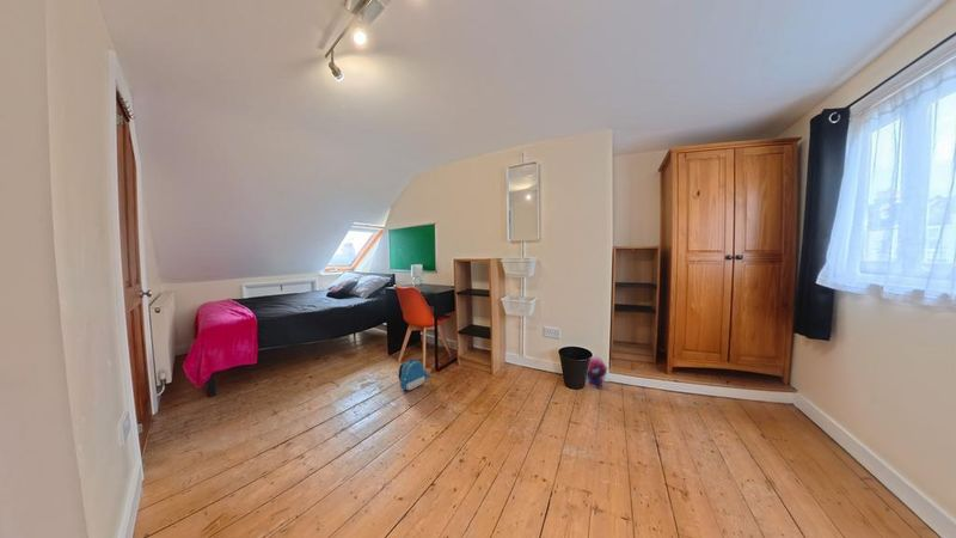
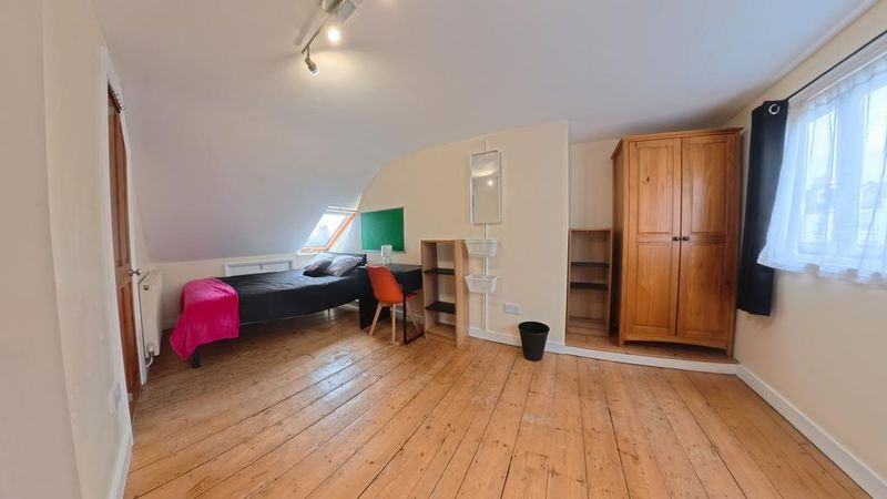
- plush toy (594, 371)
- backpack (412, 372)
